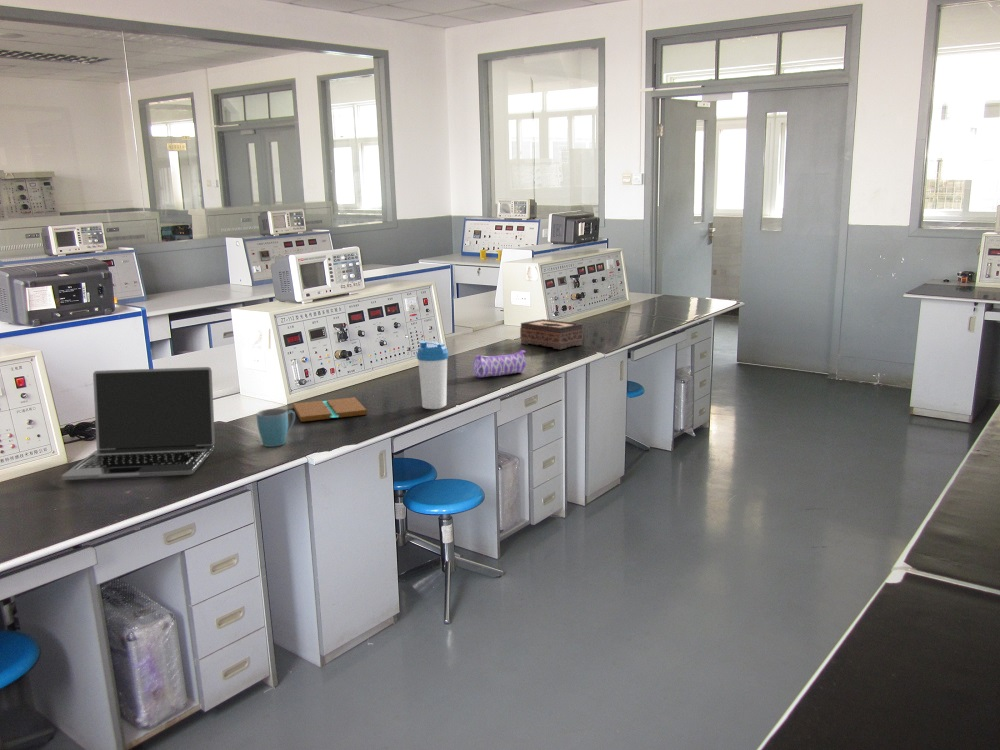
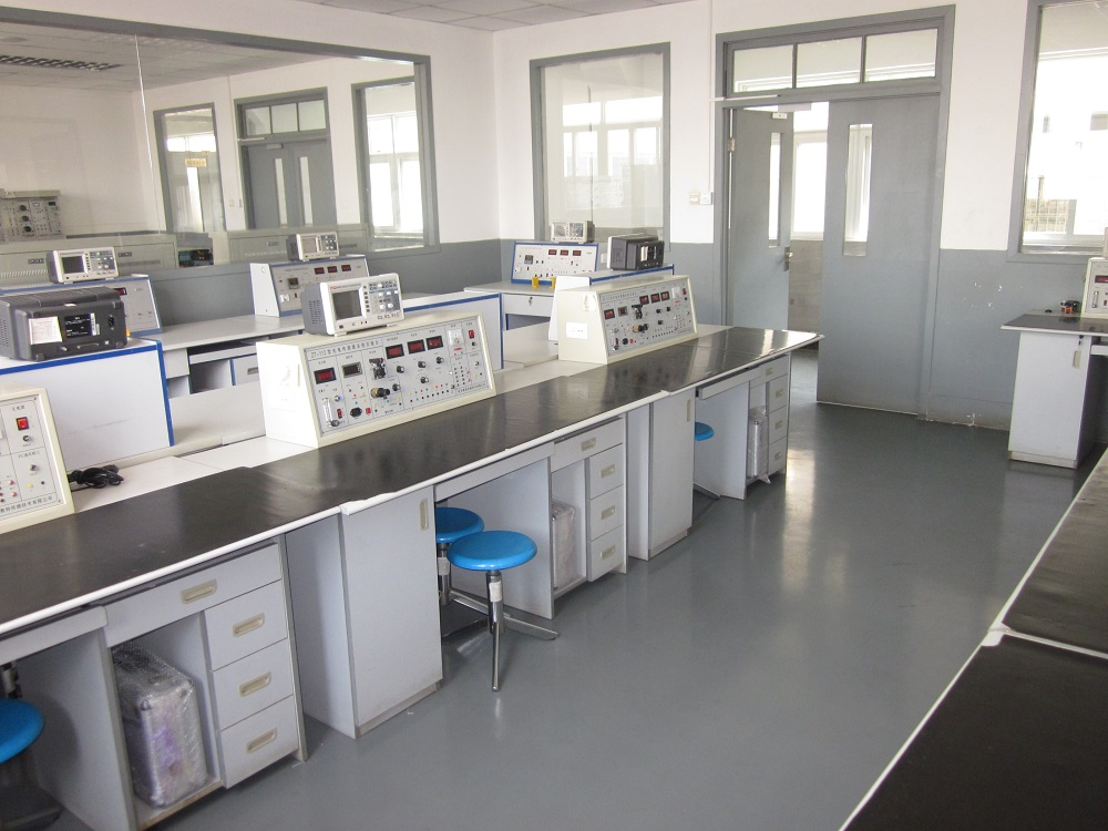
- tissue box (551, 333)
- book (329, 408)
- pencil case (499, 363)
- mug (278, 426)
- laptop (140, 420)
- water bottle (433, 374)
